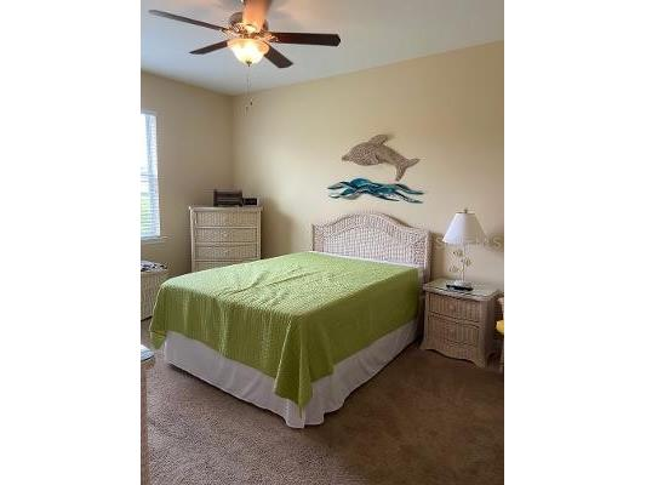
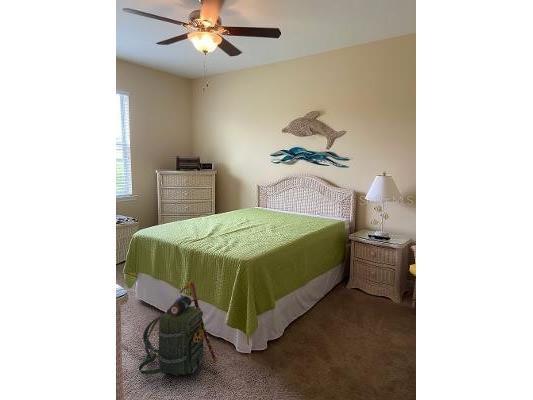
+ backpack (179, 325)
